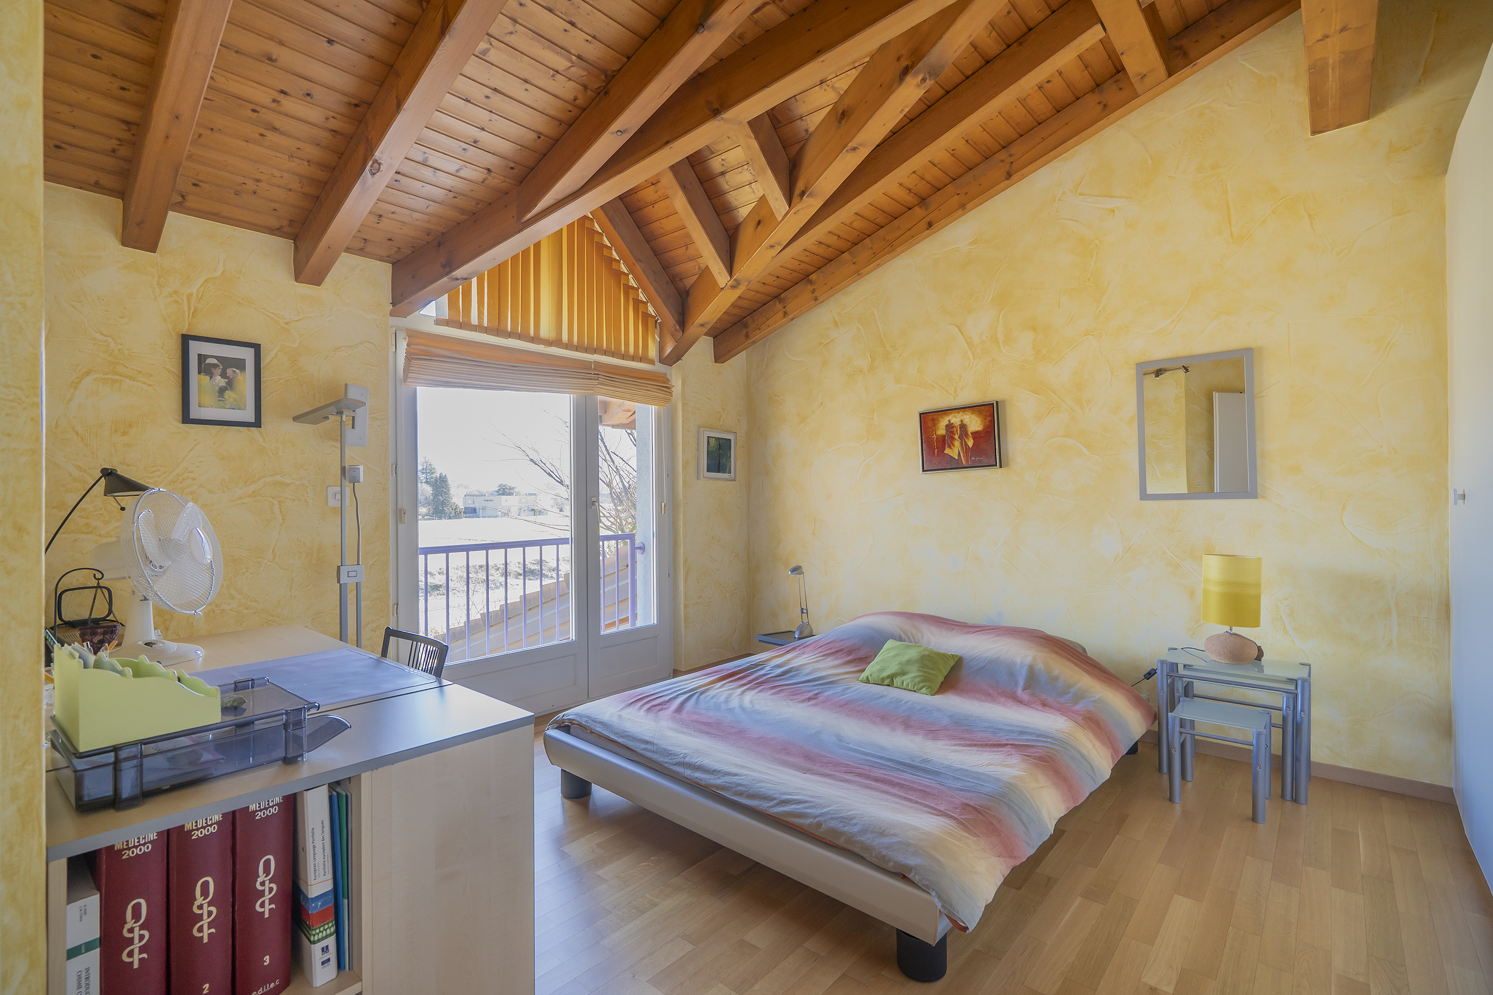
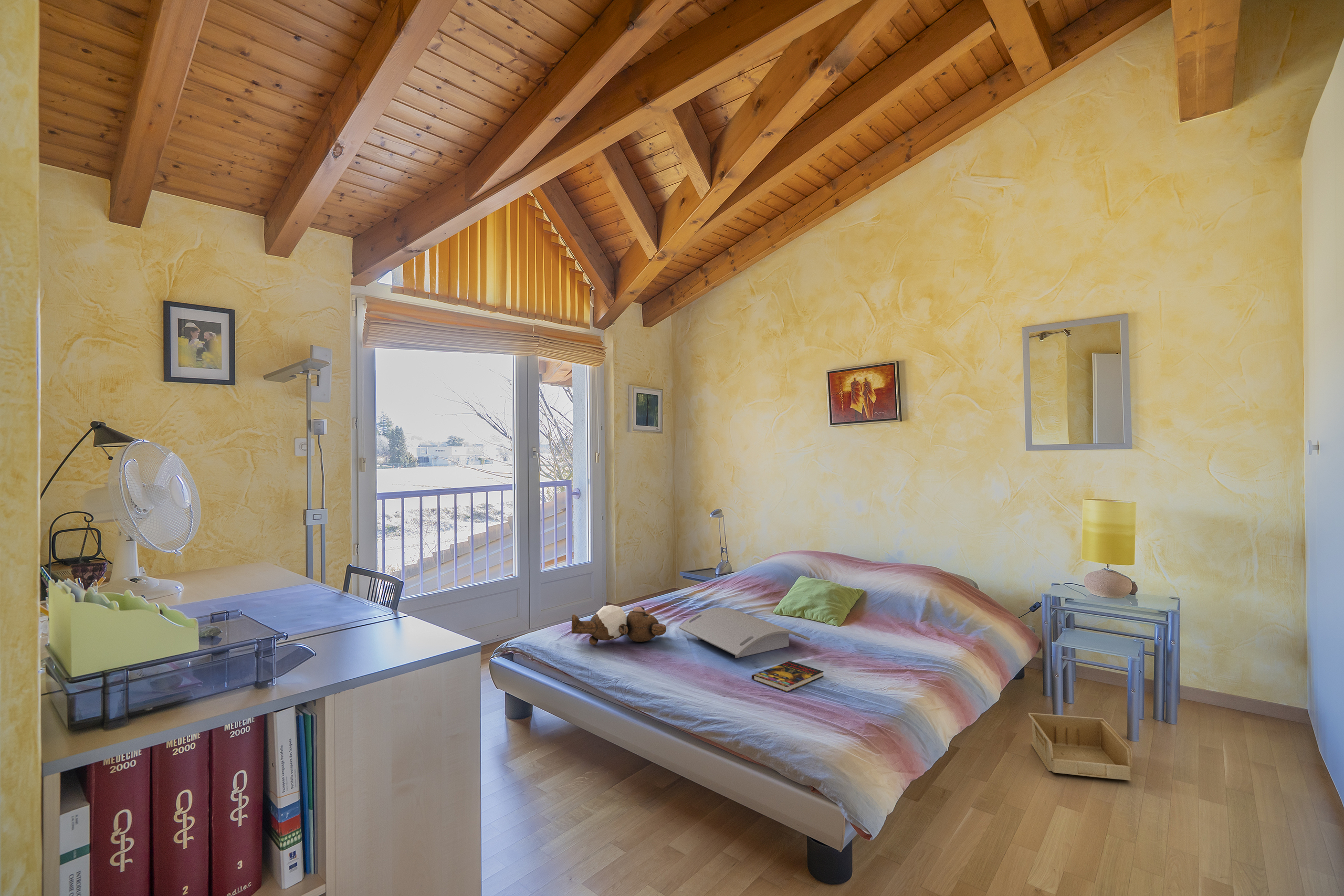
+ teddy bear (618, 624)
+ storage bin (1077, 746)
+ serving tray (742, 631)
+ book (788, 675)
